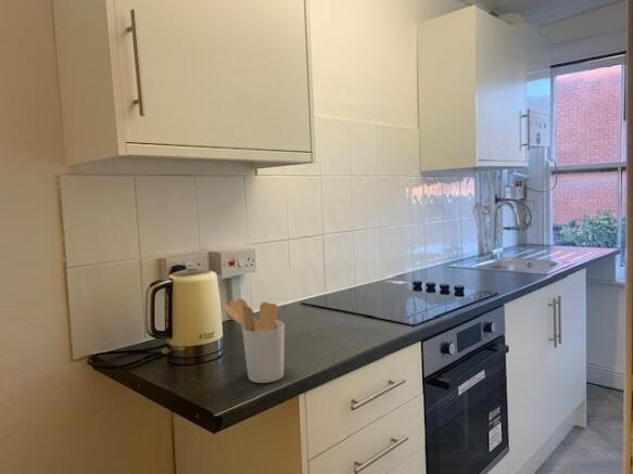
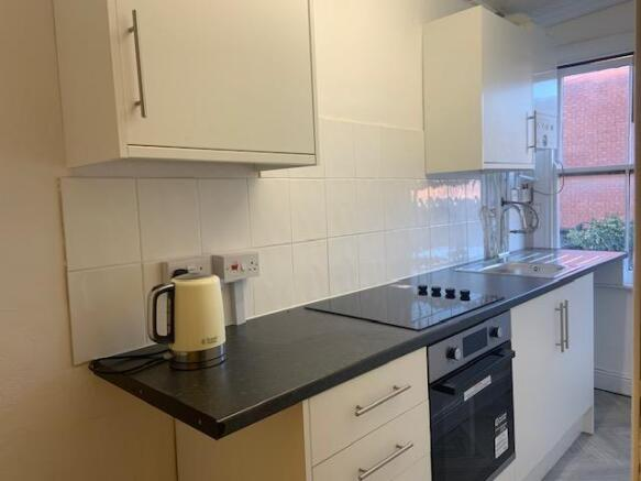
- utensil holder (254, 336)
